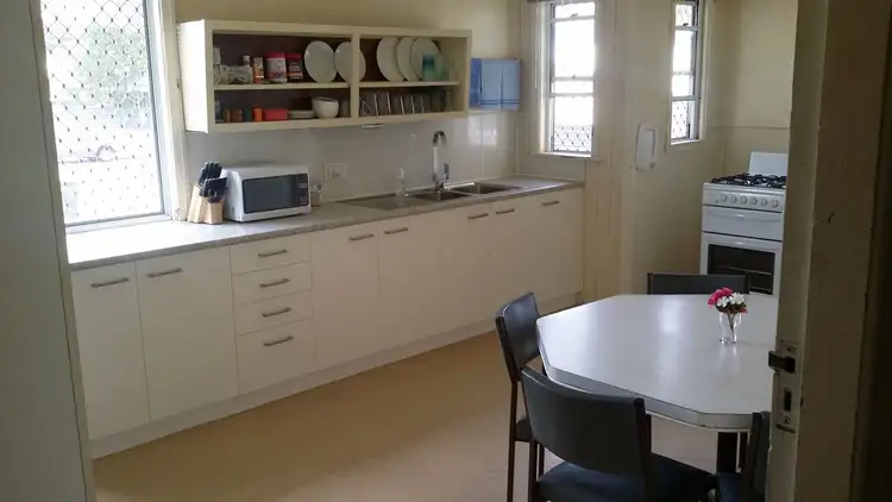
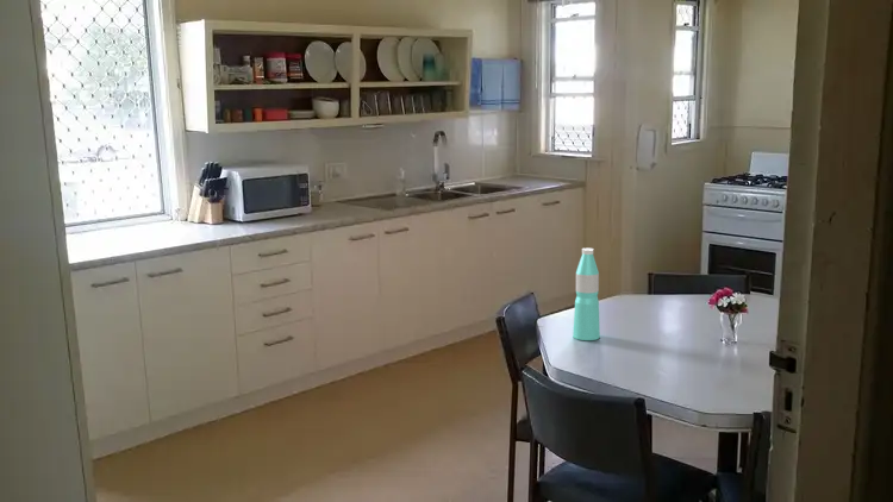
+ water bottle (587, 293)
